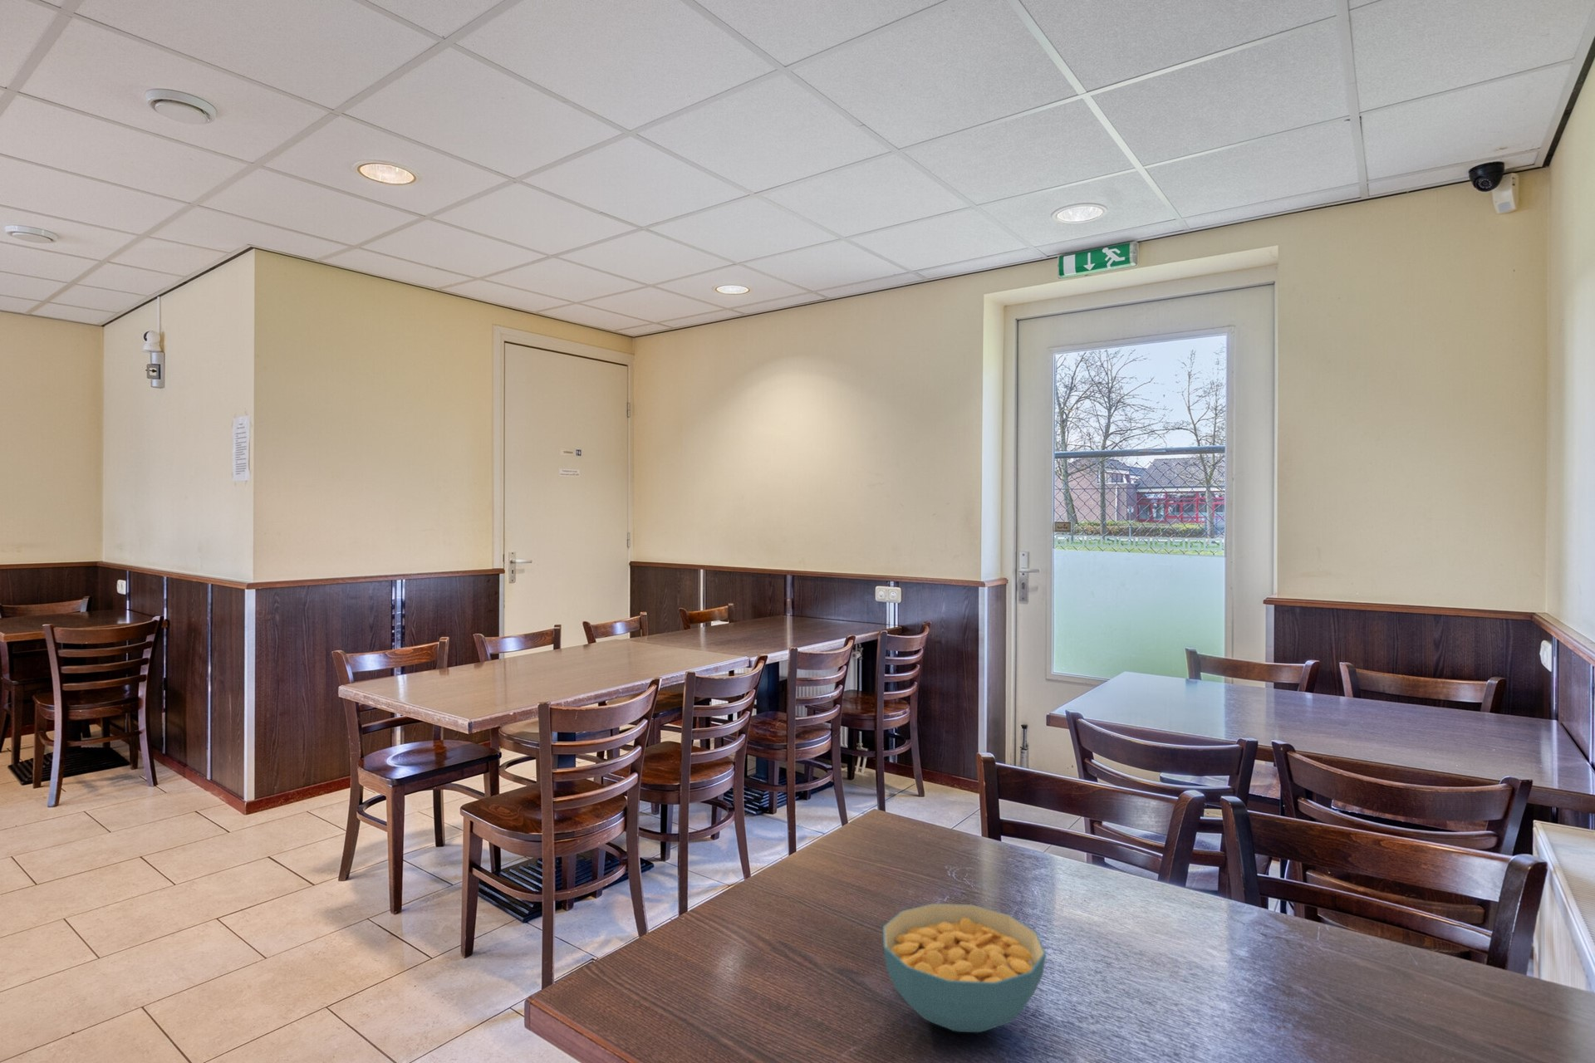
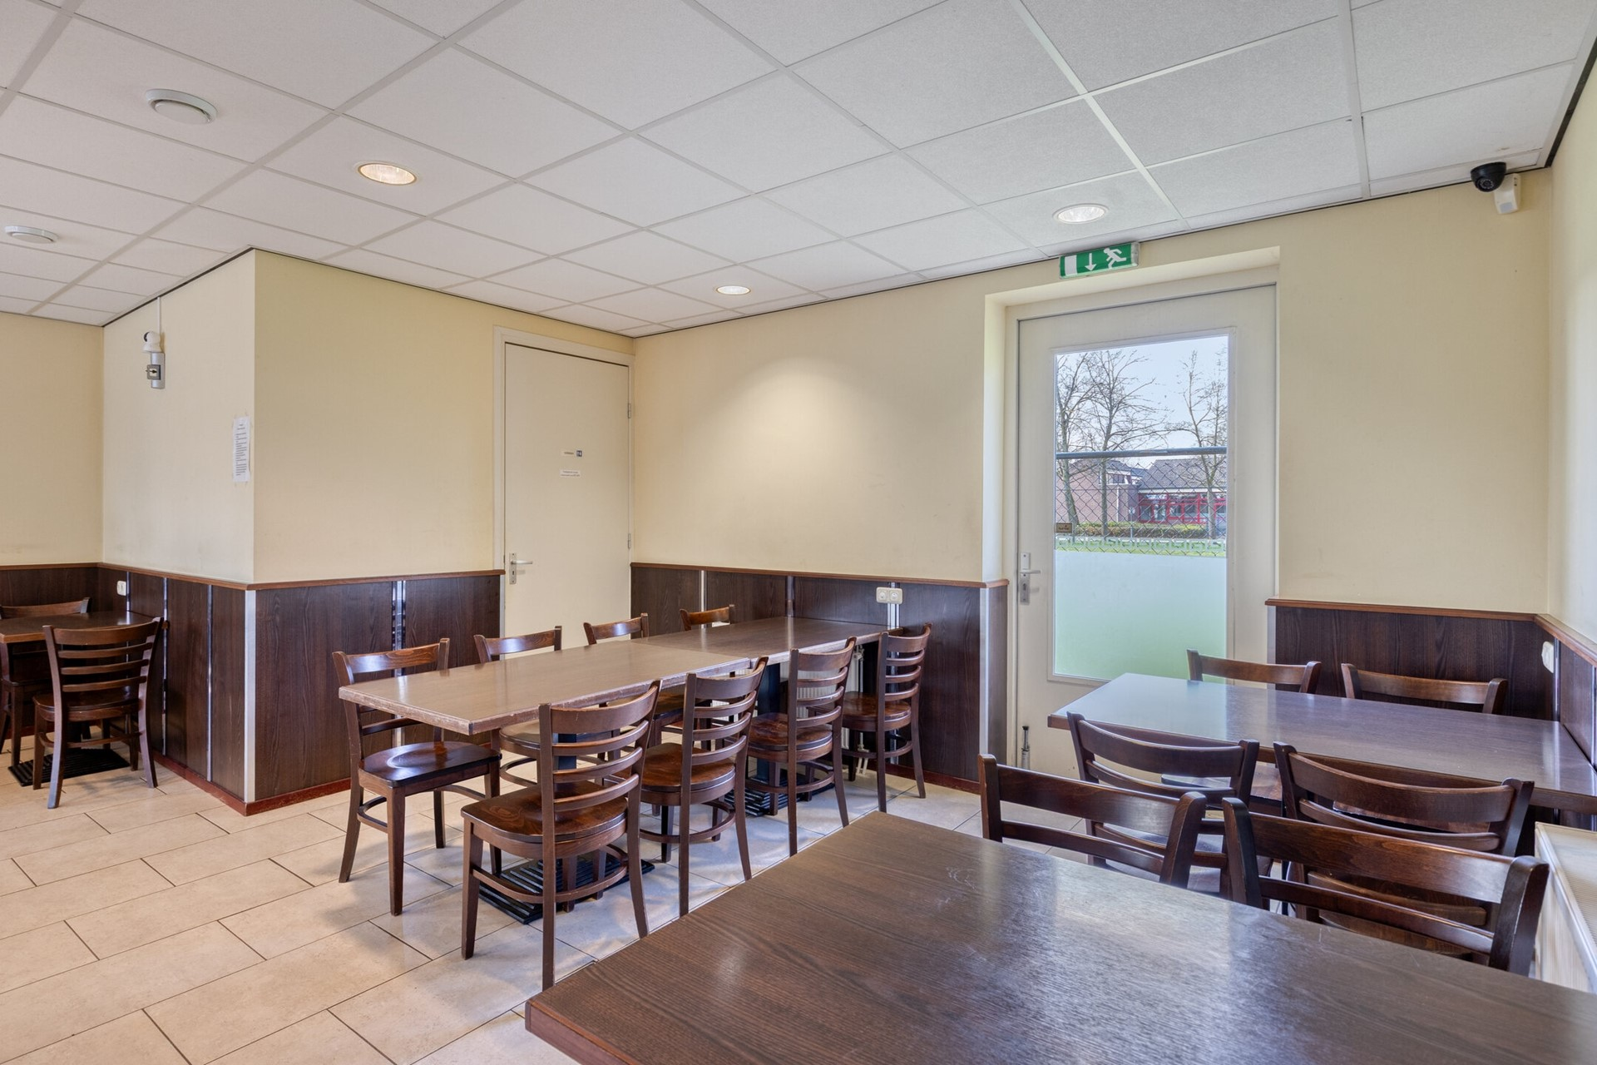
- cereal bowl (961, 979)
